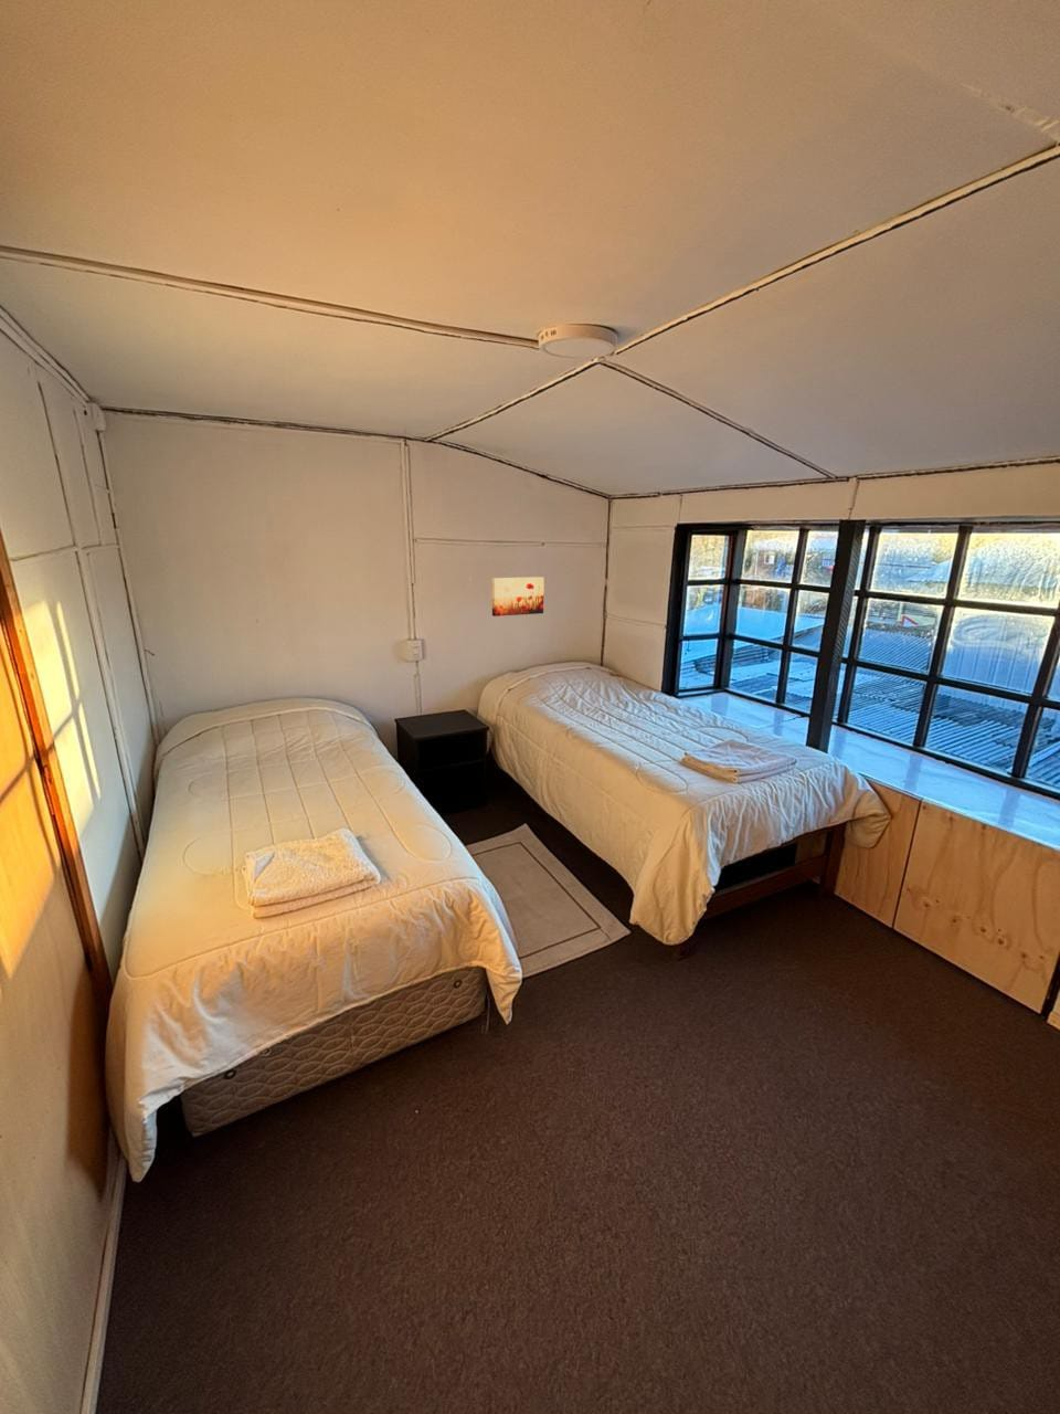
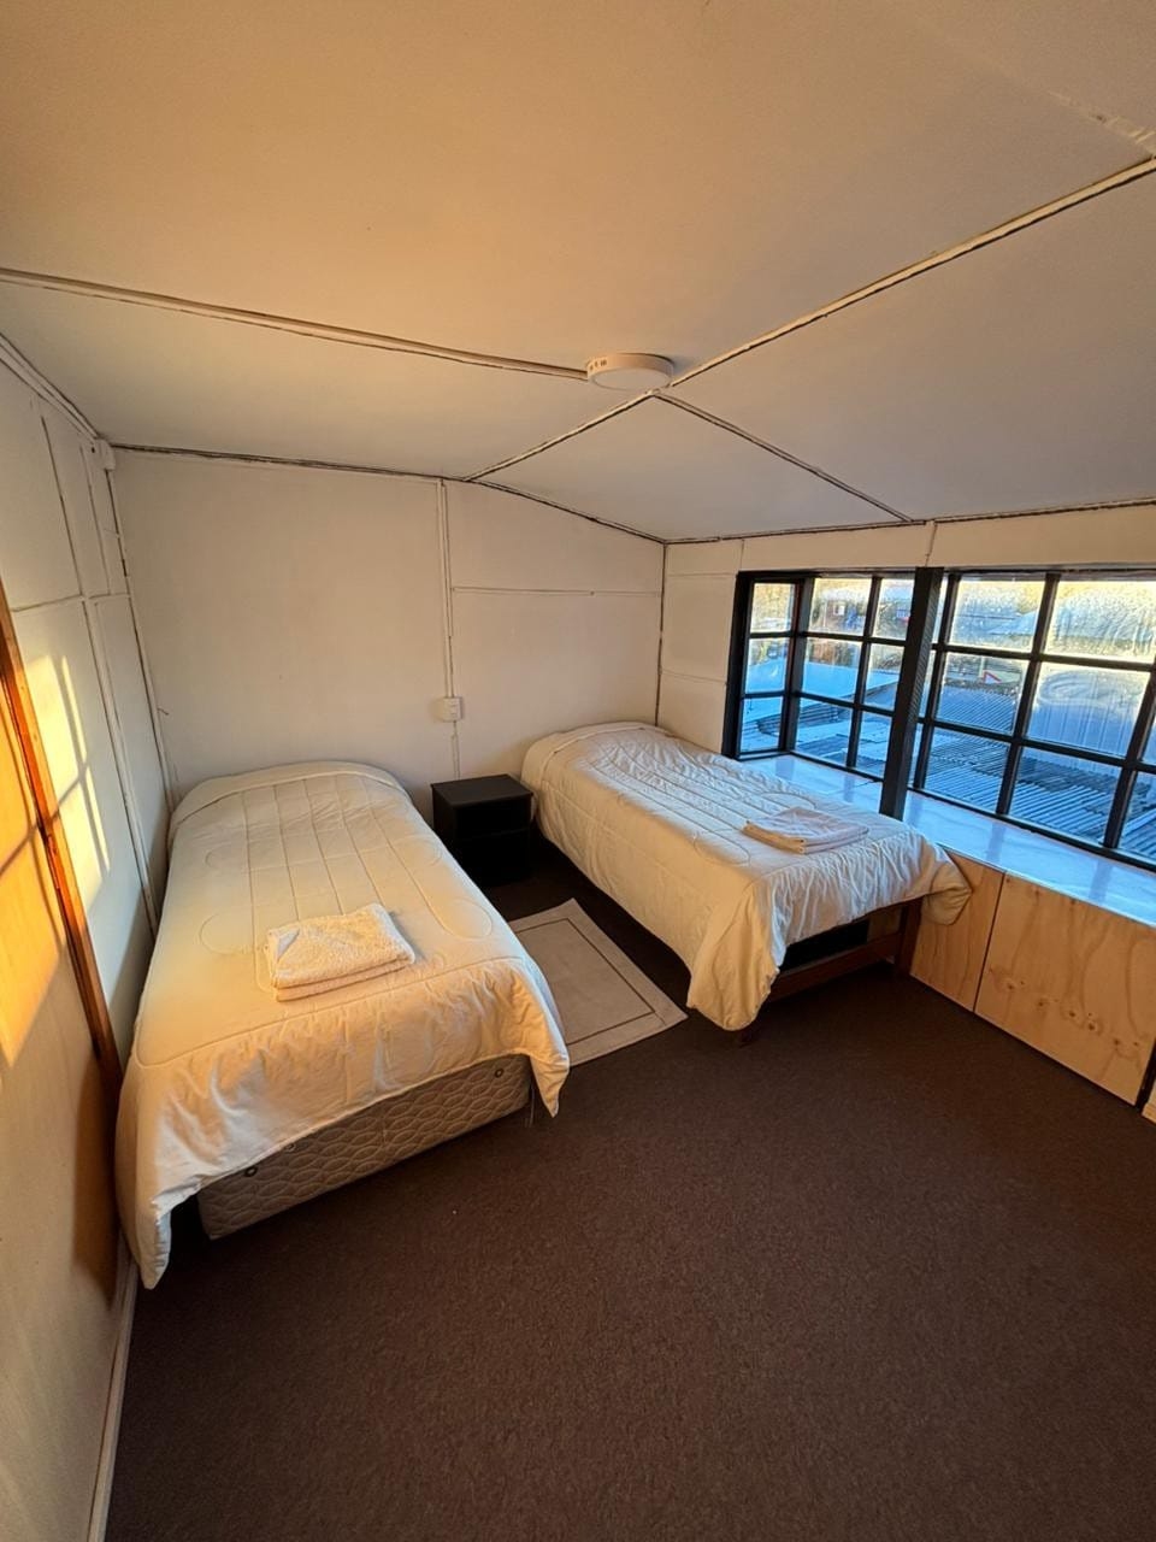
- wall art (518, 596)
